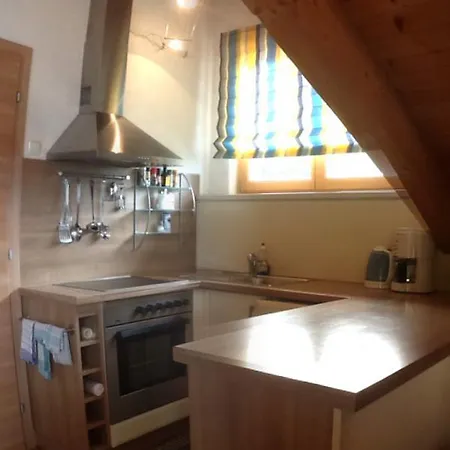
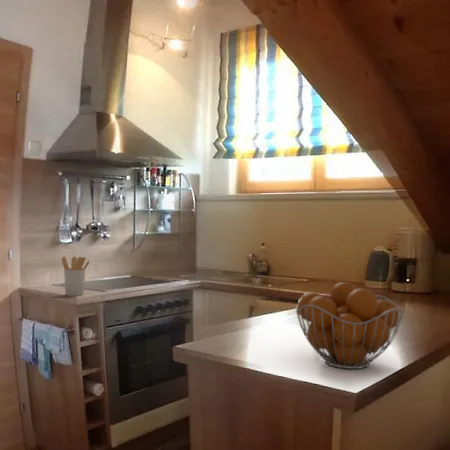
+ fruit basket (347, 323)
+ utensil holder (75, 275)
